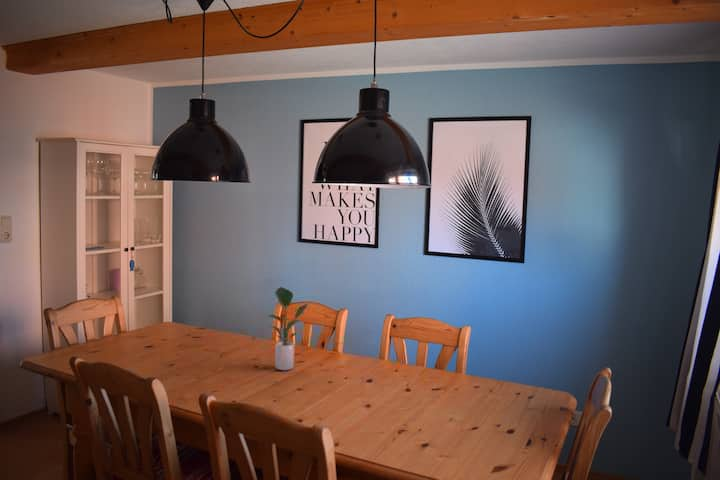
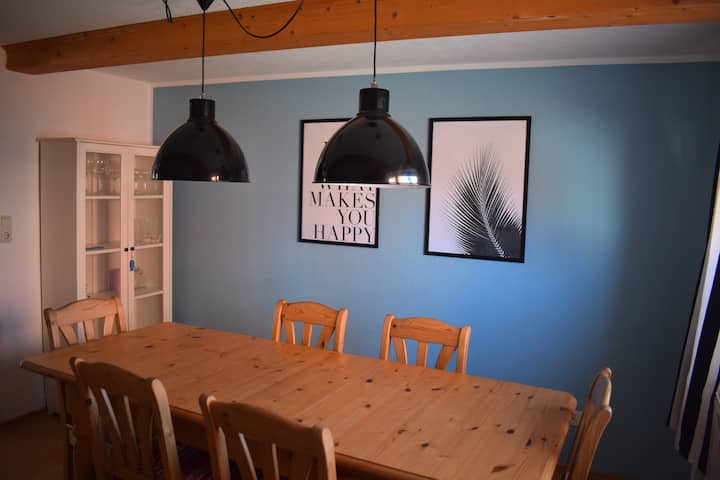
- potted plant (287, 326)
